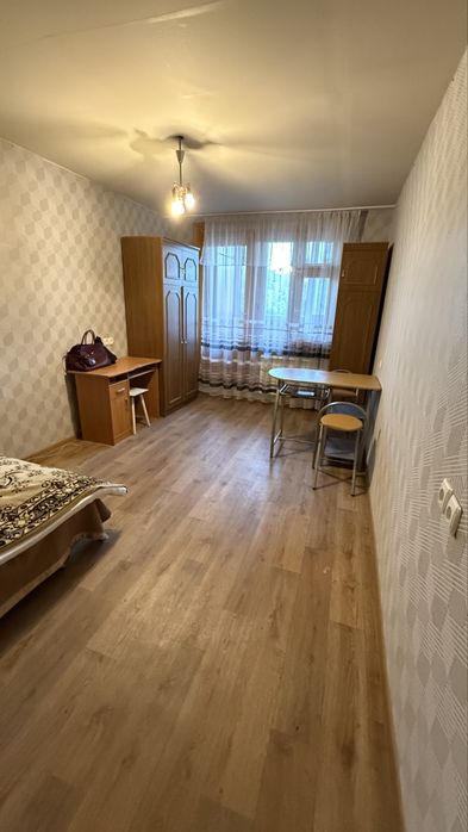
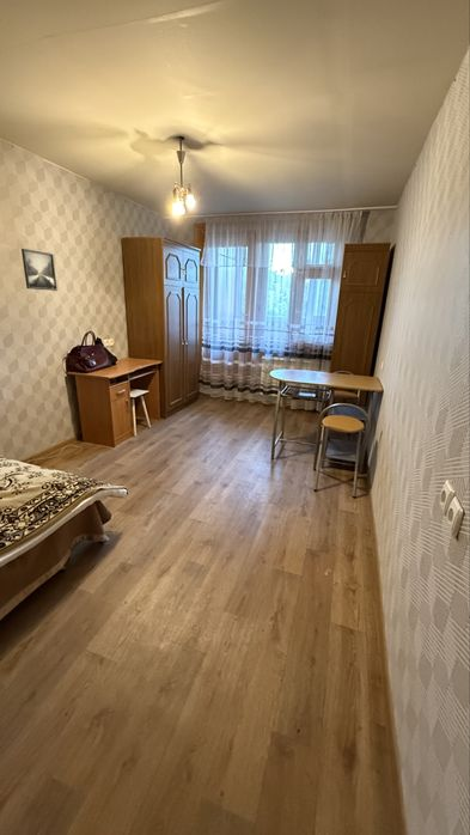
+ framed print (39, 270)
